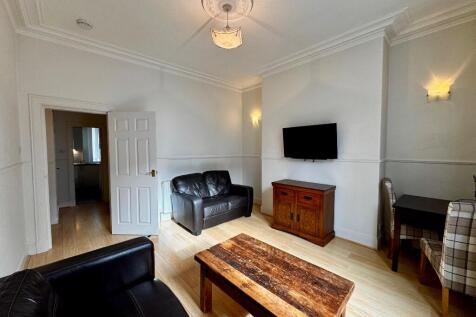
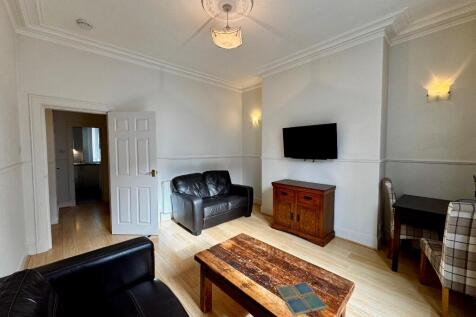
+ drink coaster (300, 297)
